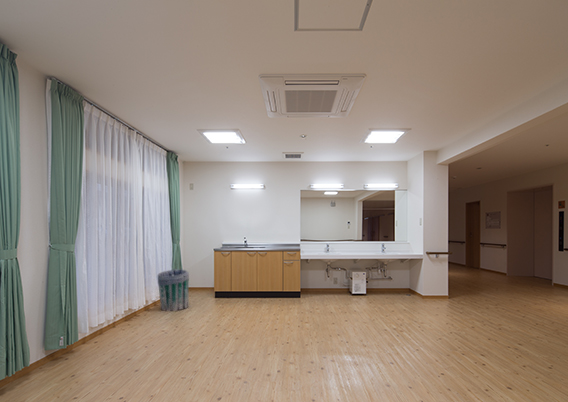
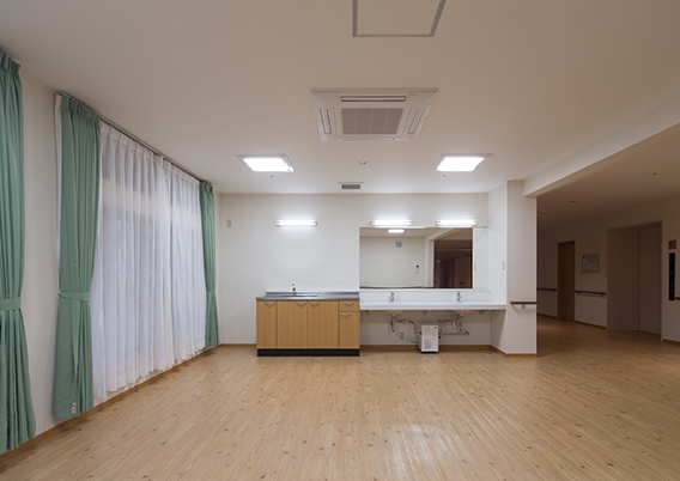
- trash can (173, 289)
